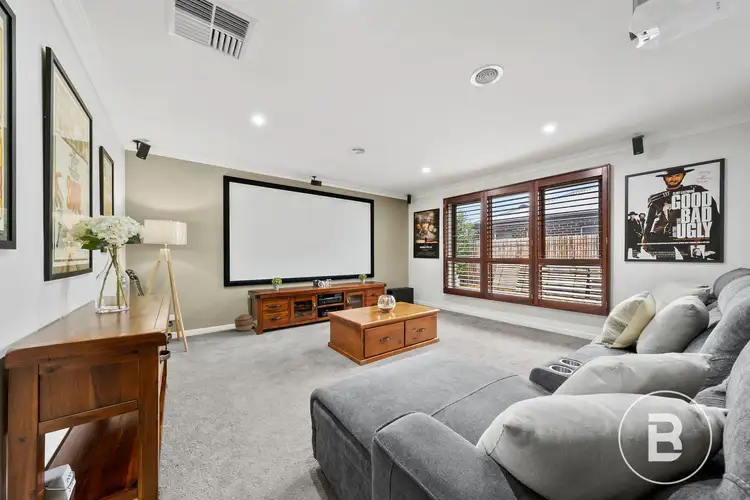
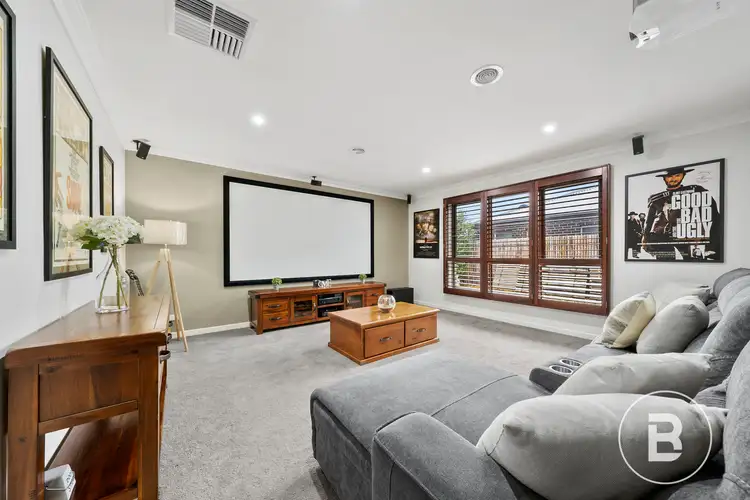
- basket (243, 322)
